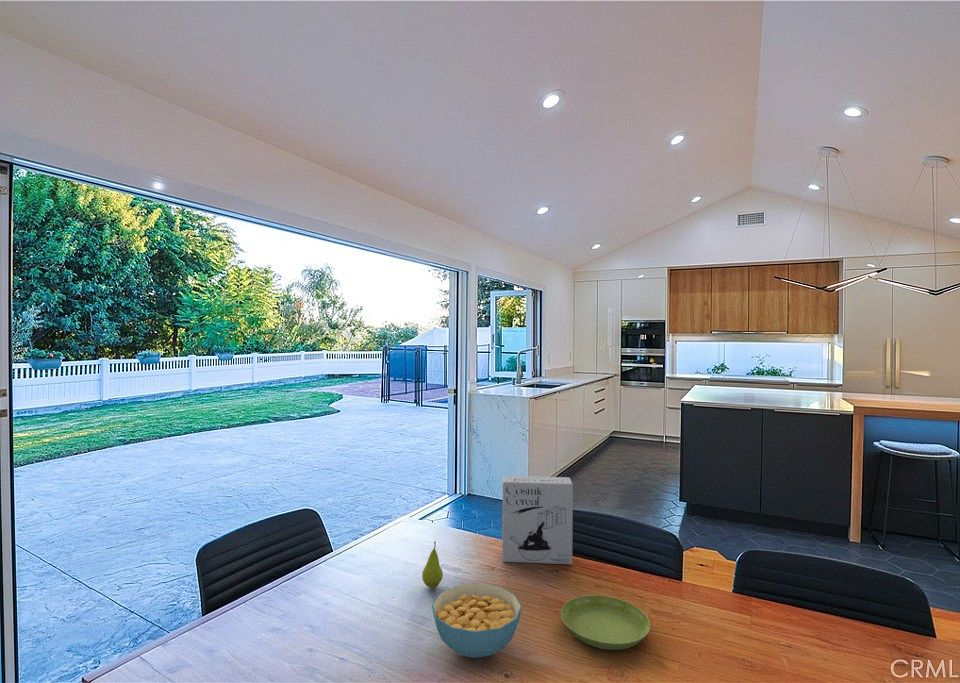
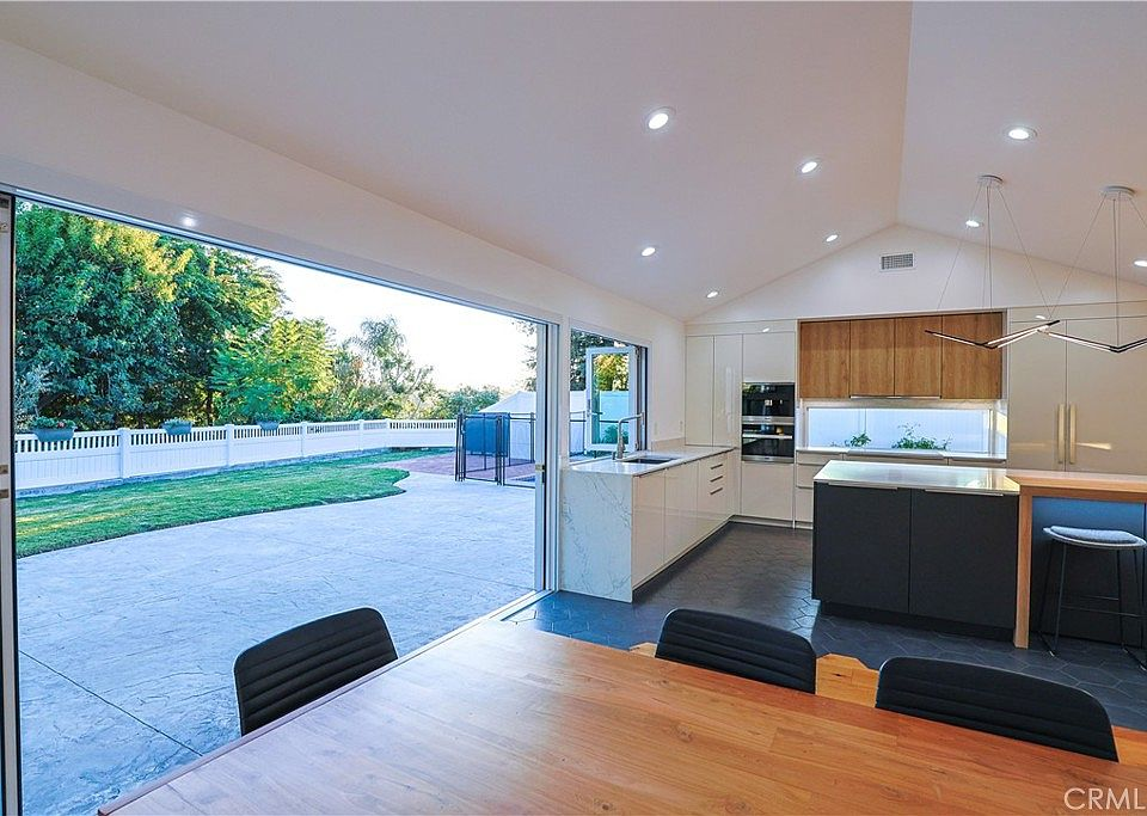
- cereal bowl (476, 627)
- fruit (432, 565)
- saucer (604, 623)
- cereal box (536, 518)
